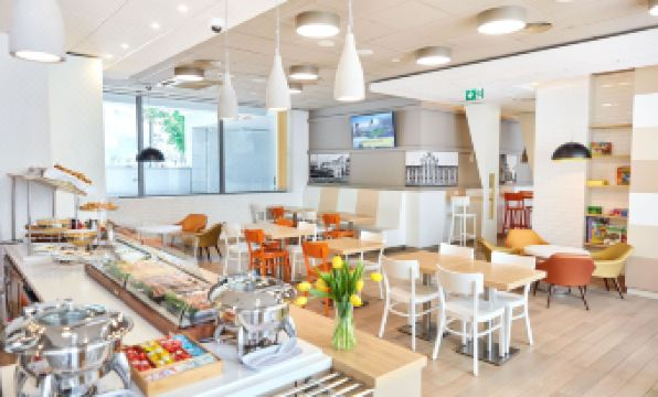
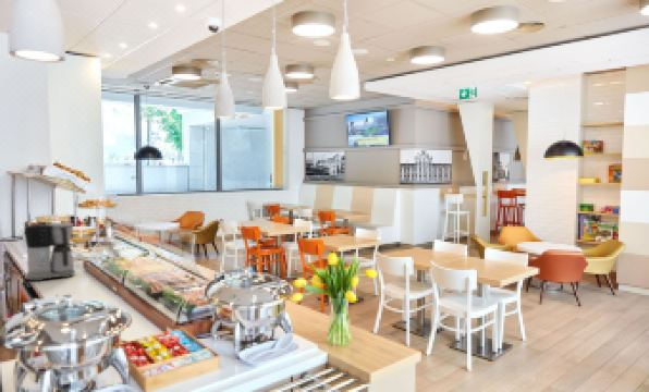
+ coffee maker (49, 250)
